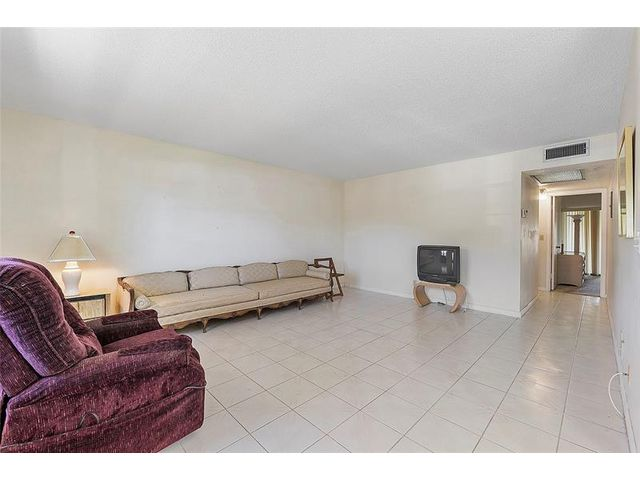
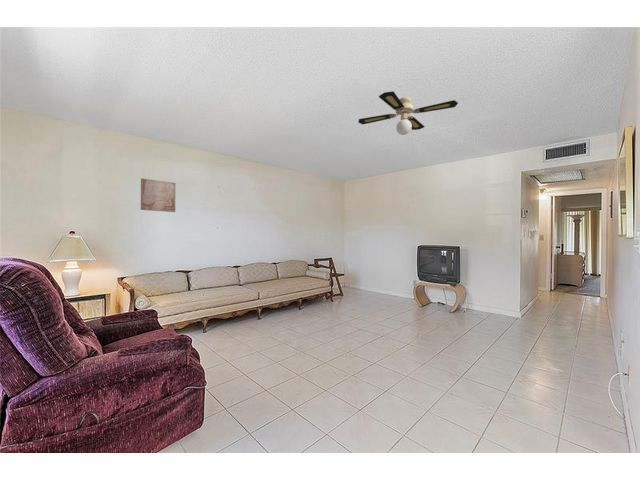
+ wall art (158, 195)
+ ceiling fan (404, 117)
